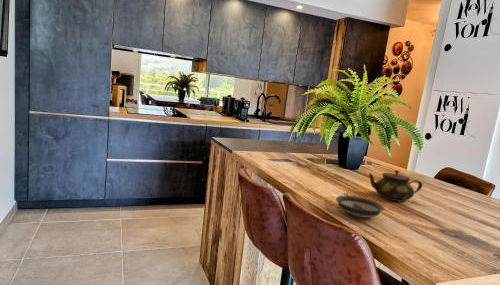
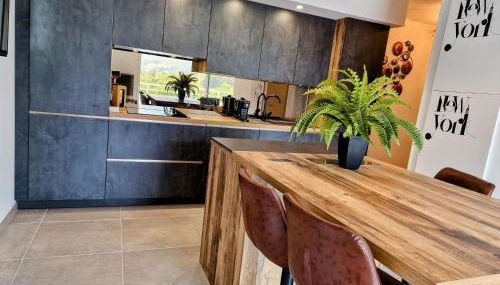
- saucer (358, 208)
- teapot (394, 184)
